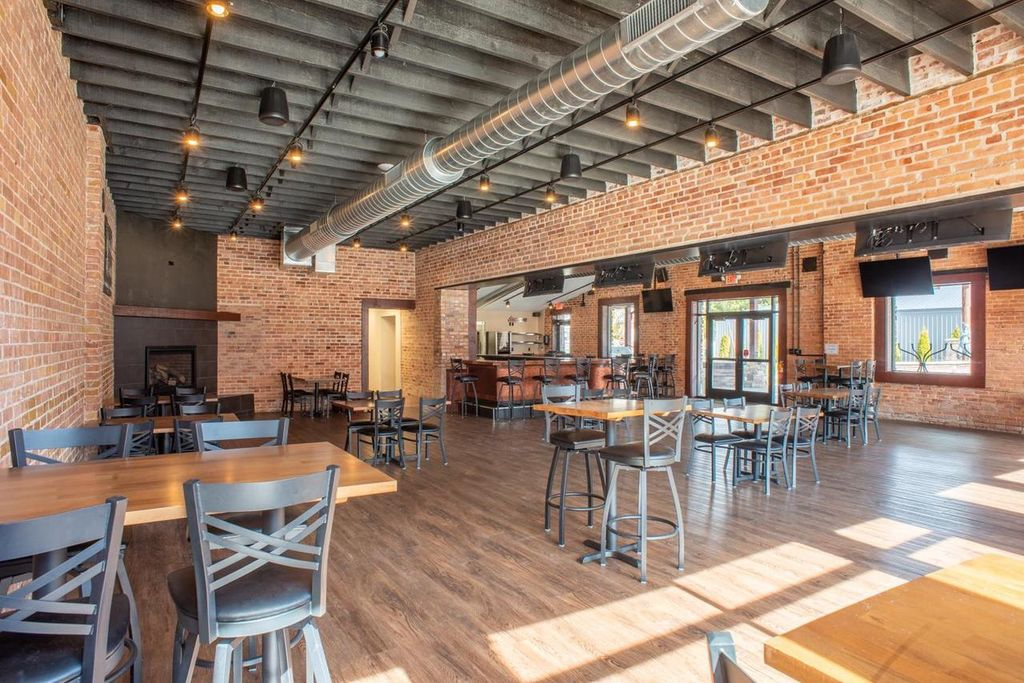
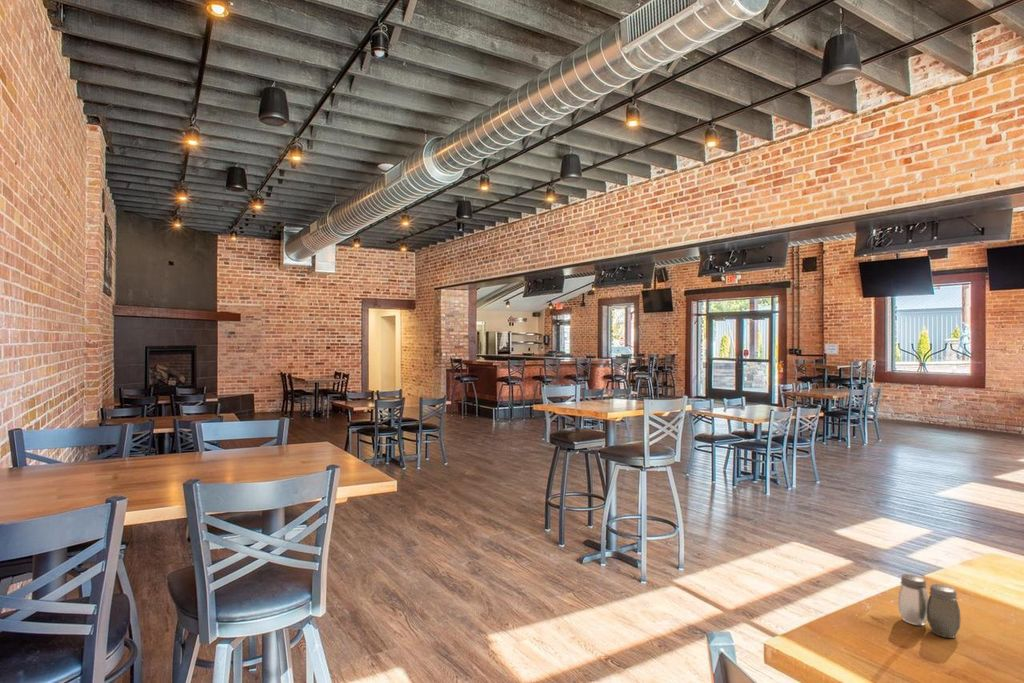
+ salt and pepper shaker (928, 604)
